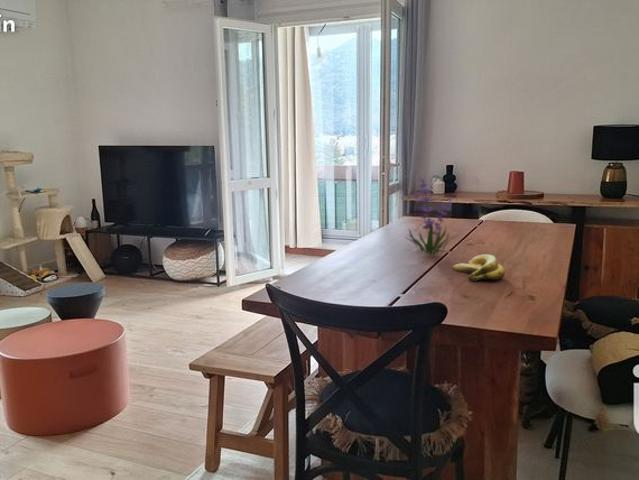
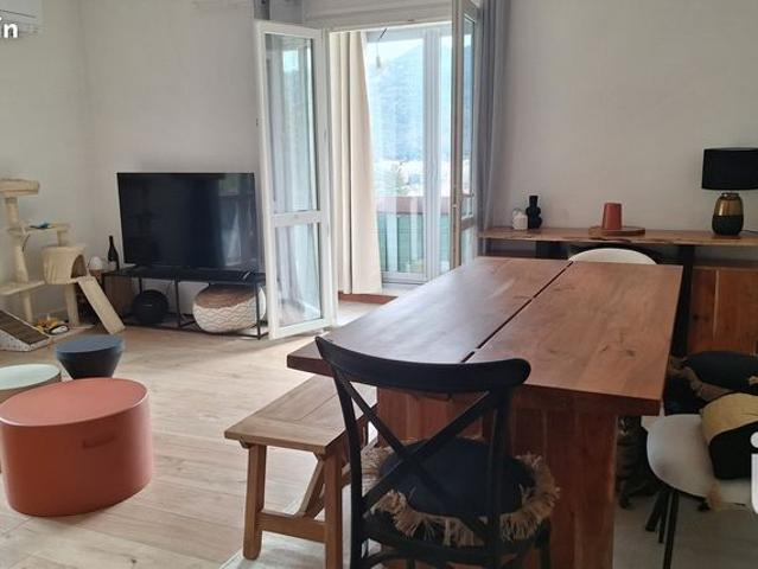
- plant (430, 218)
- banana (475, 265)
